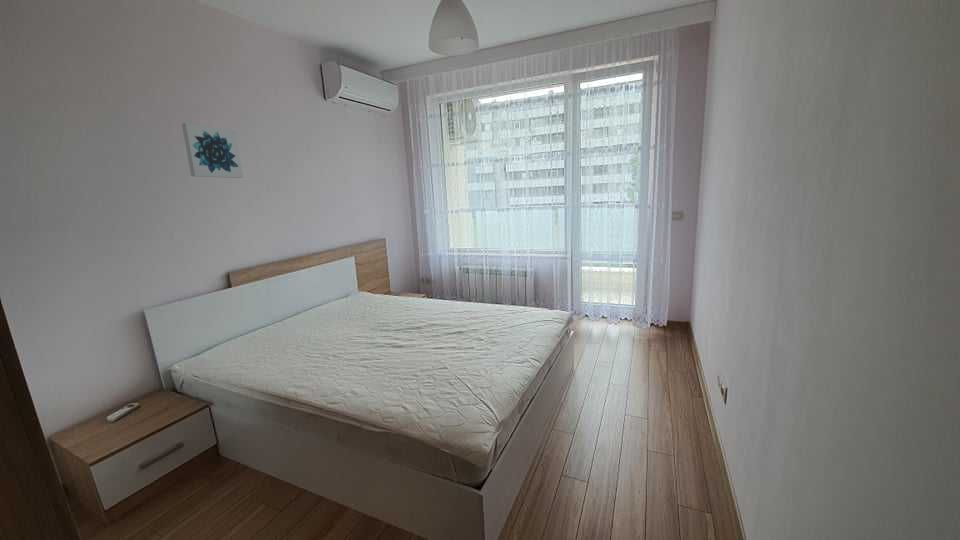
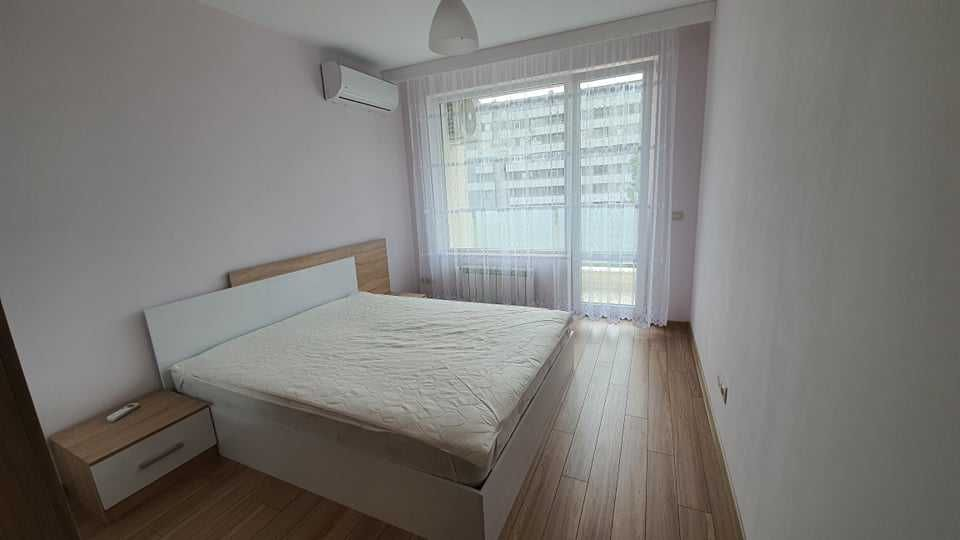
- wall art (214, 152)
